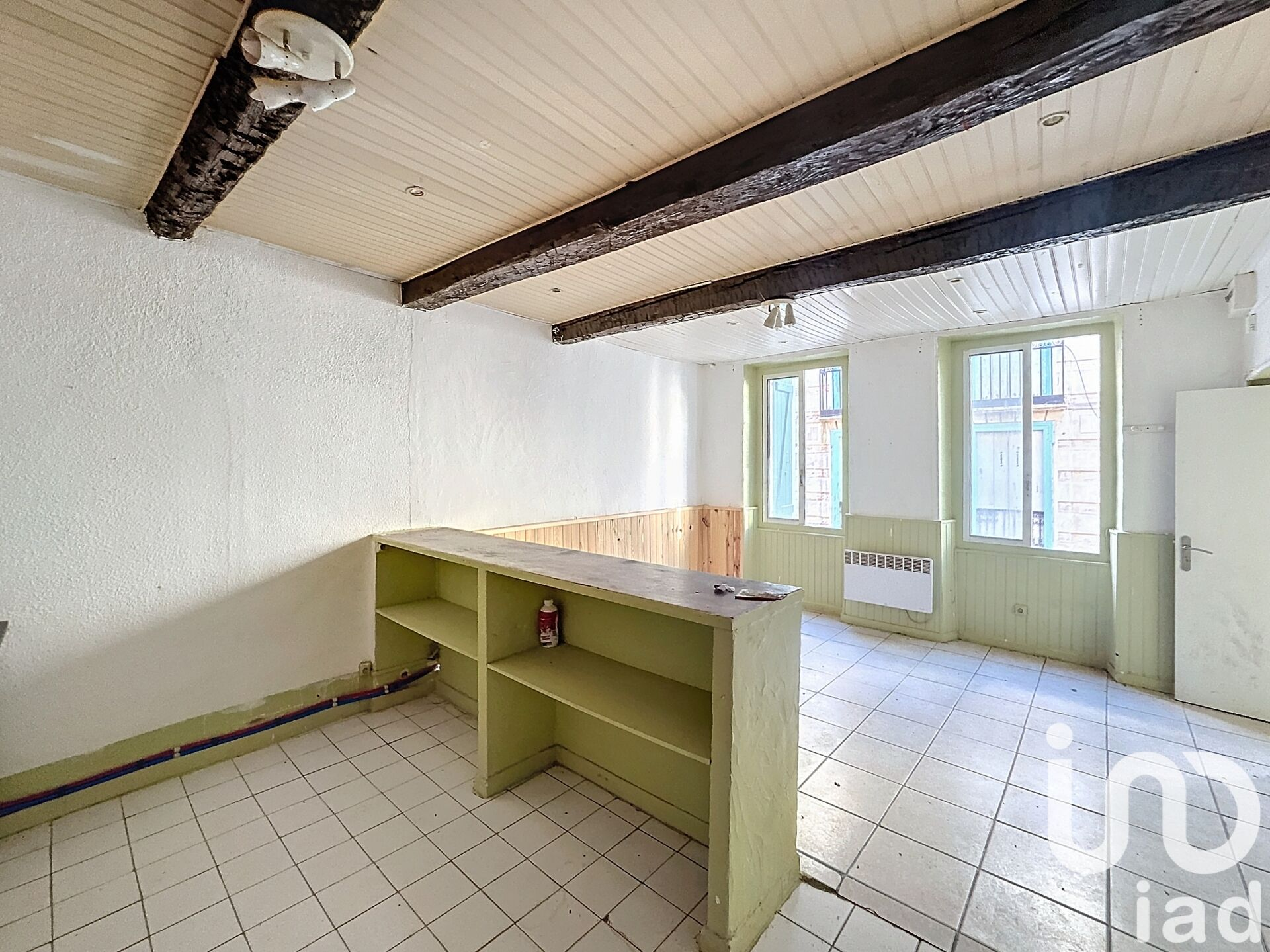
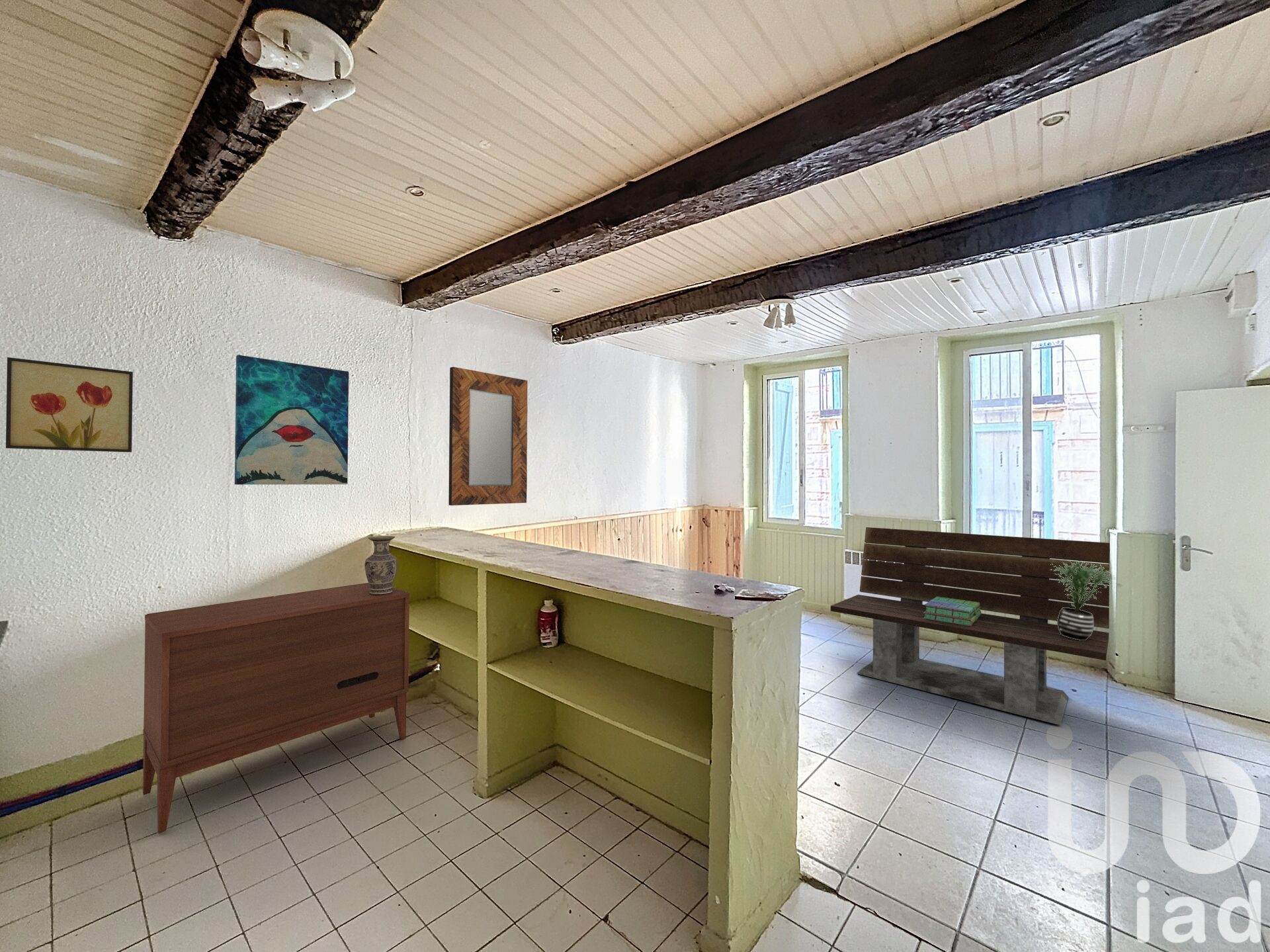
+ stack of books (952, 610)
+ wall art (295, 424)
+ bench (960, 599)
+ dresser (288, 683)
+ vase (381, 564)
+ home mirror (490, 439)
+ potted plant (1074, 599)
+ wall art (73, 408)
